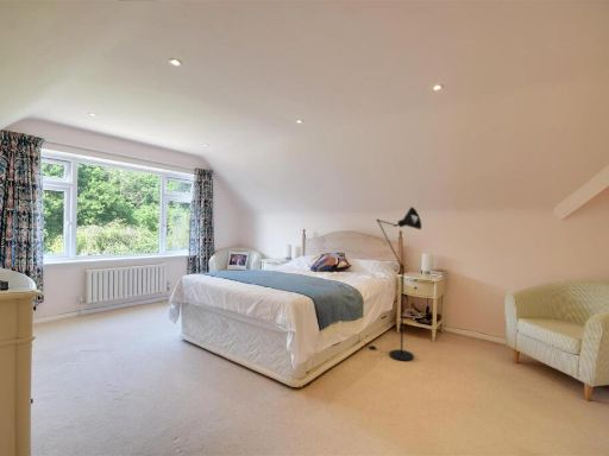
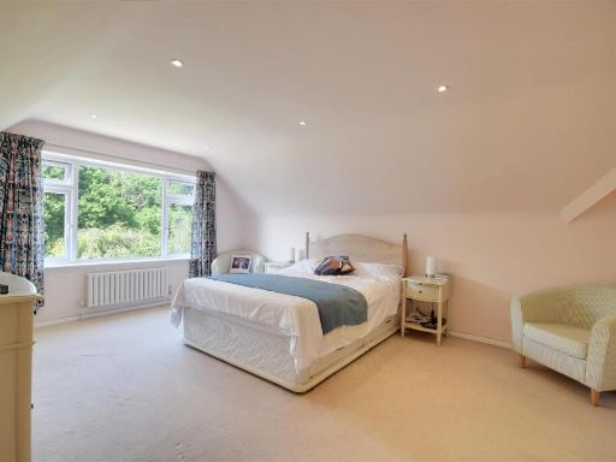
- floor lamp (402, 280)
